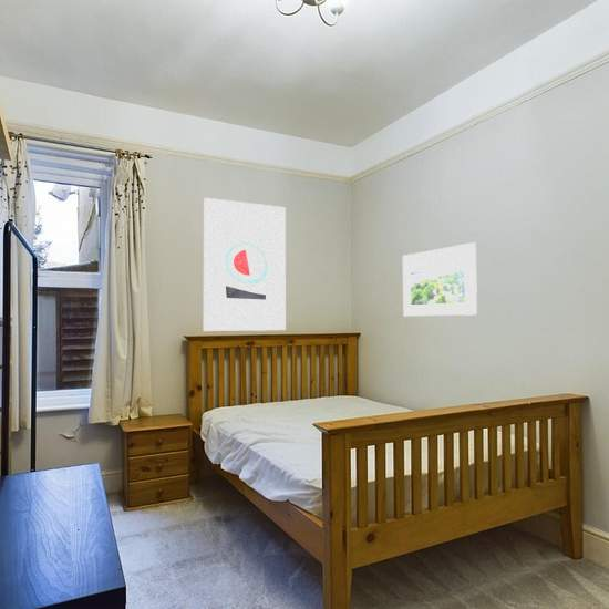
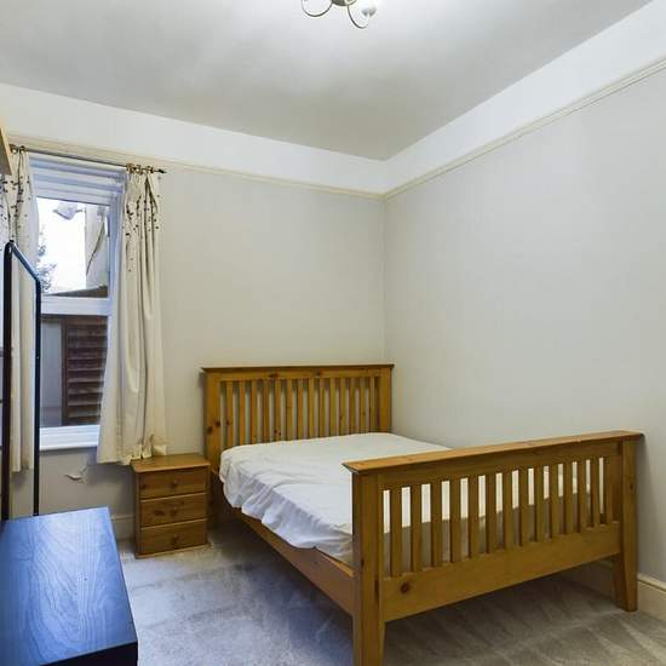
- wall art (246, 266)
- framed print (436, 282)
